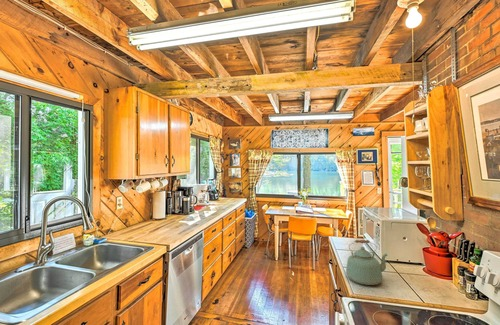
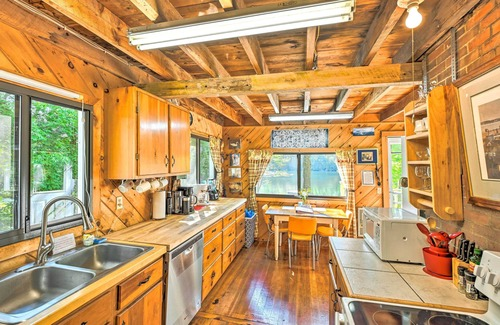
- kettle (366, 259)
